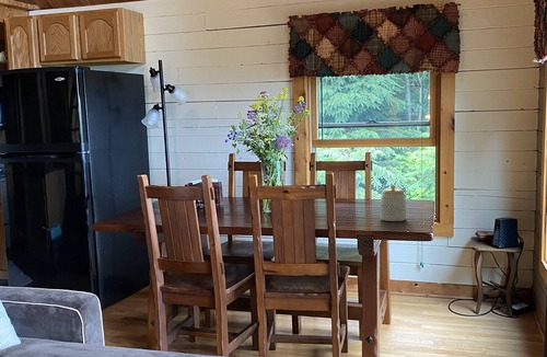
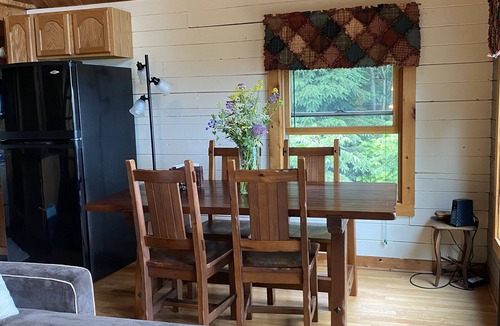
- jar (393, 201)
